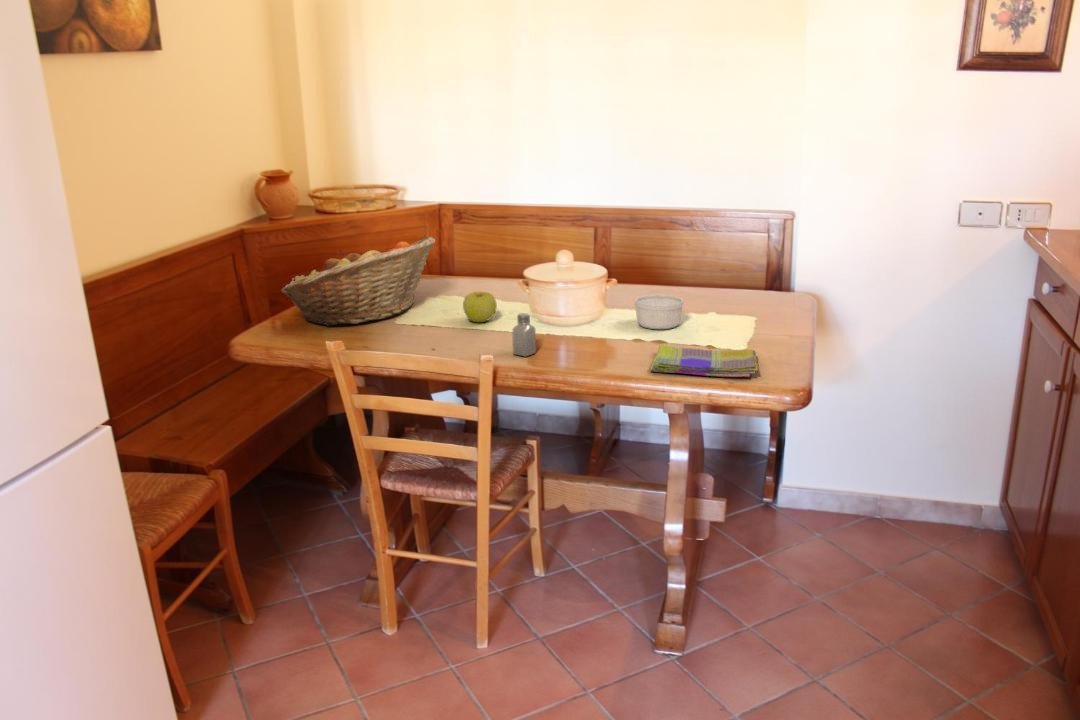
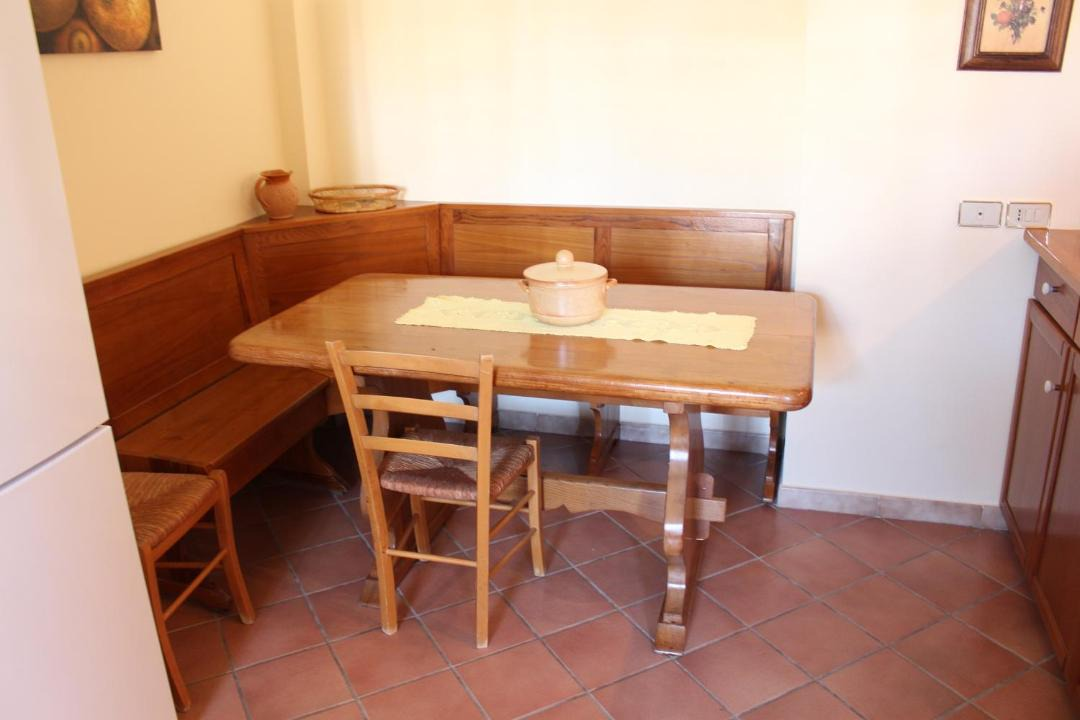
- saltshaker (524, 334)
- fruit basket (362, 276)
- apple (479, 307)
- dish towel (705, 359)
- ramekin (658, 312)
